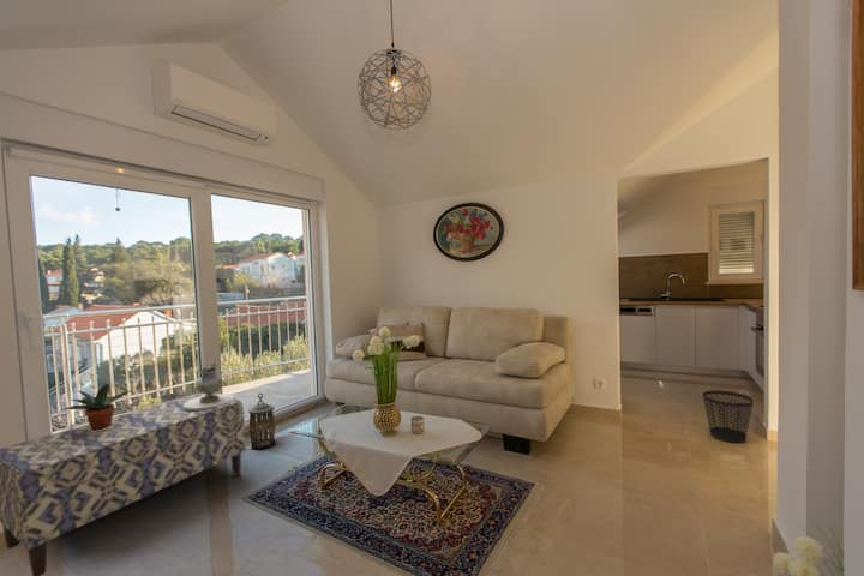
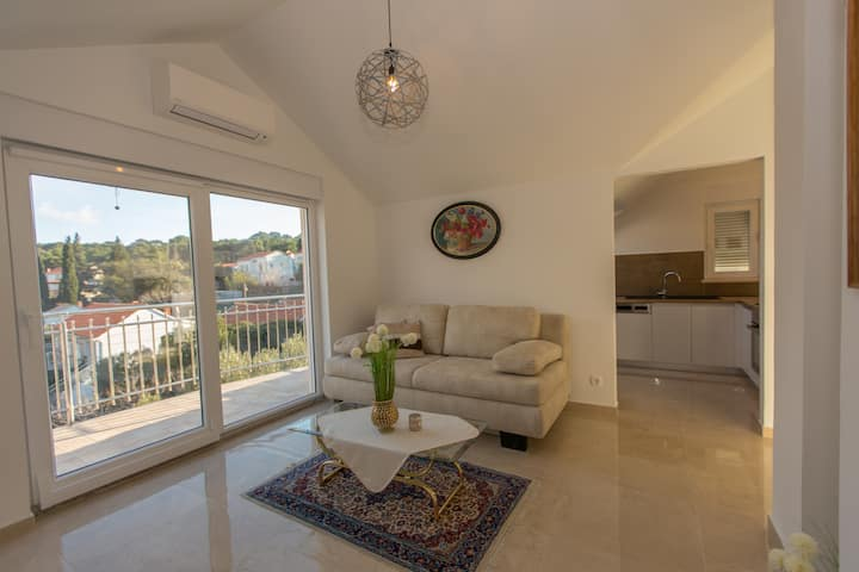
- lantern (260, 419)
- decorative vase (208, 383)
- bench (137, 463)
- wastebasket (727, 416)
- potted plant (98, 404)
